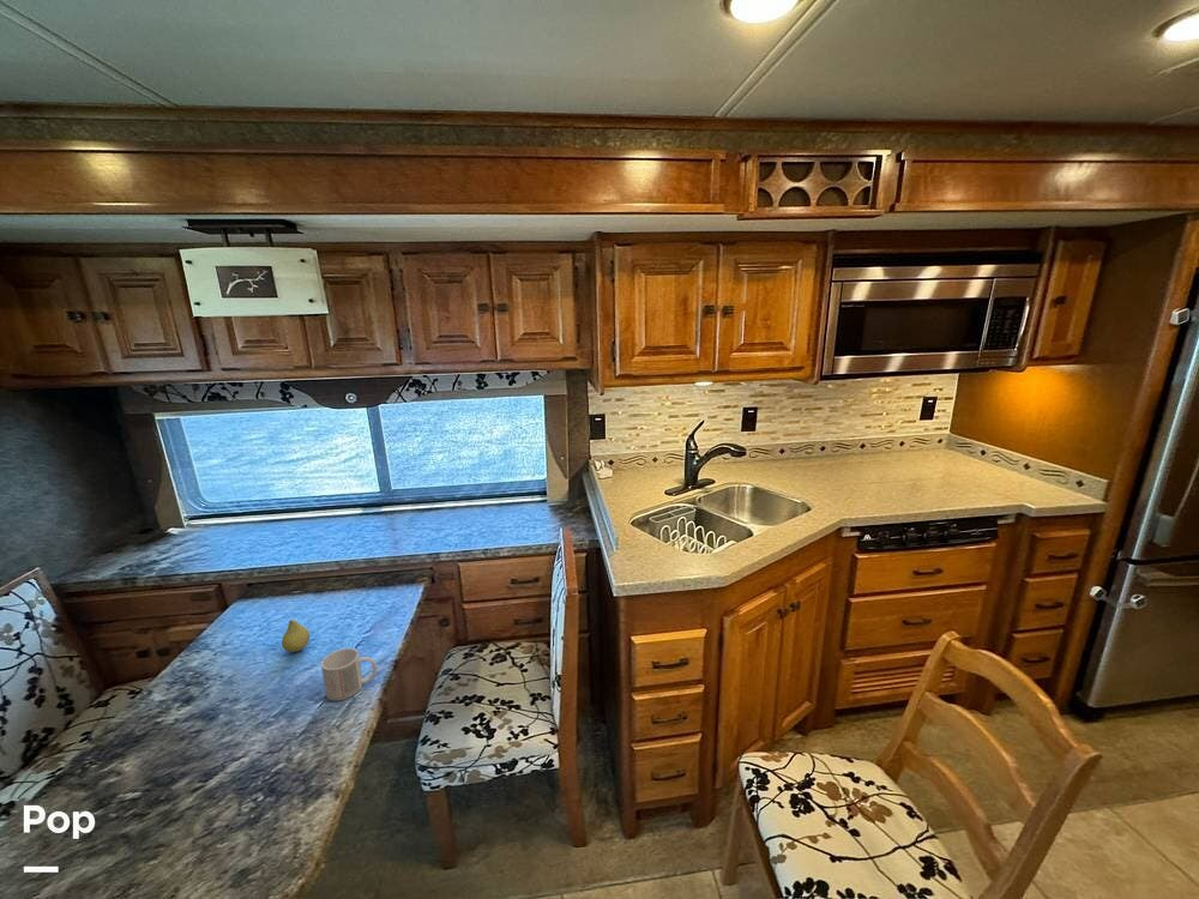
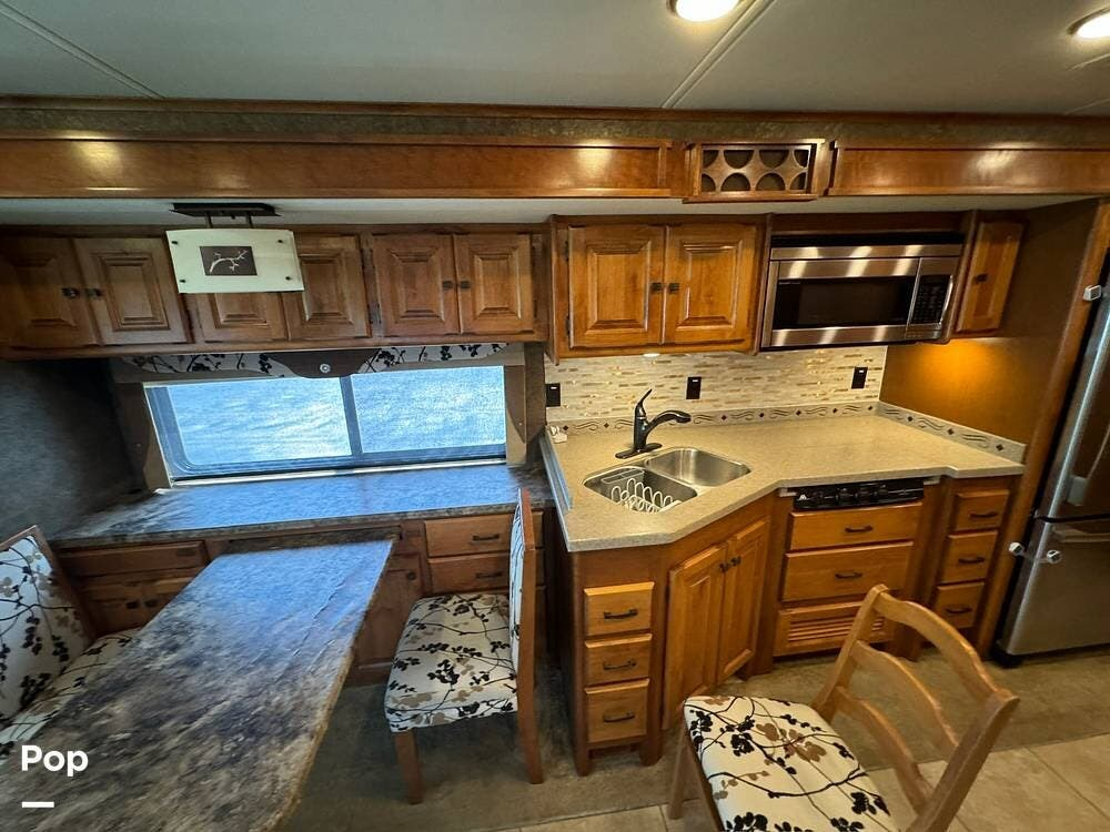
- mug (350, 671)
- fruit (294, 632)
